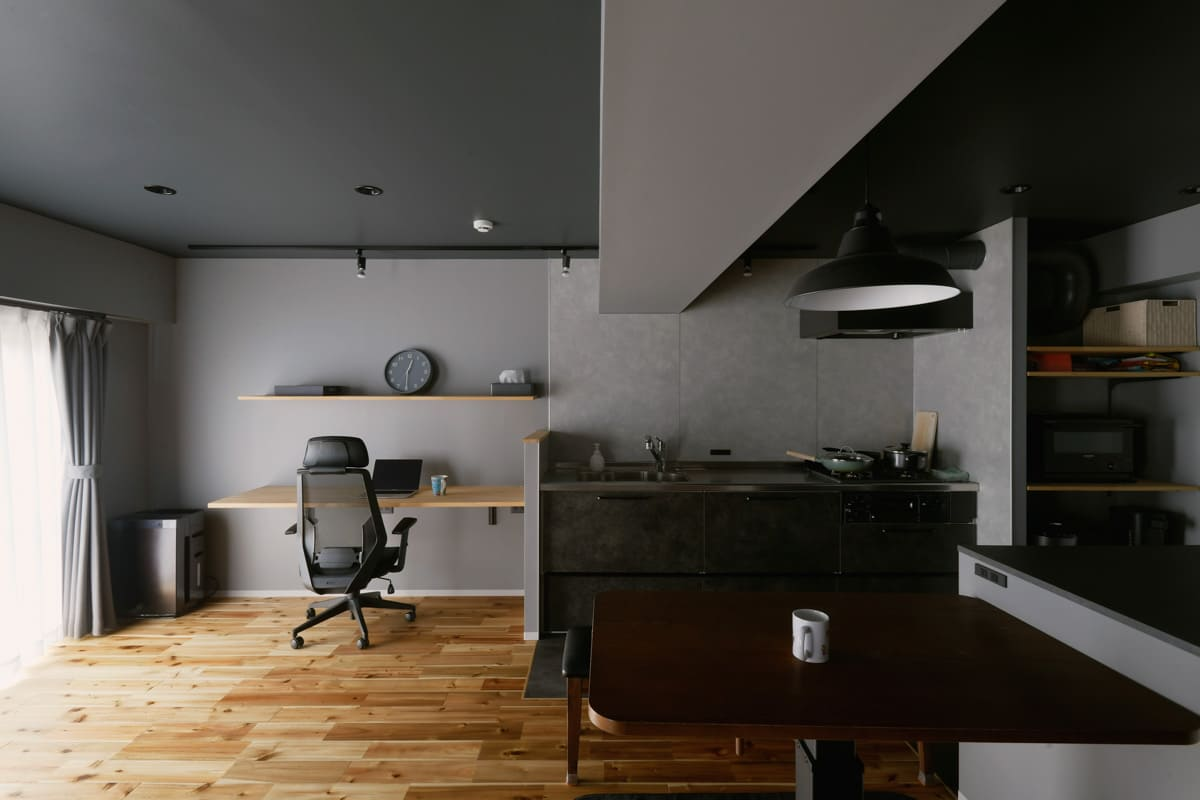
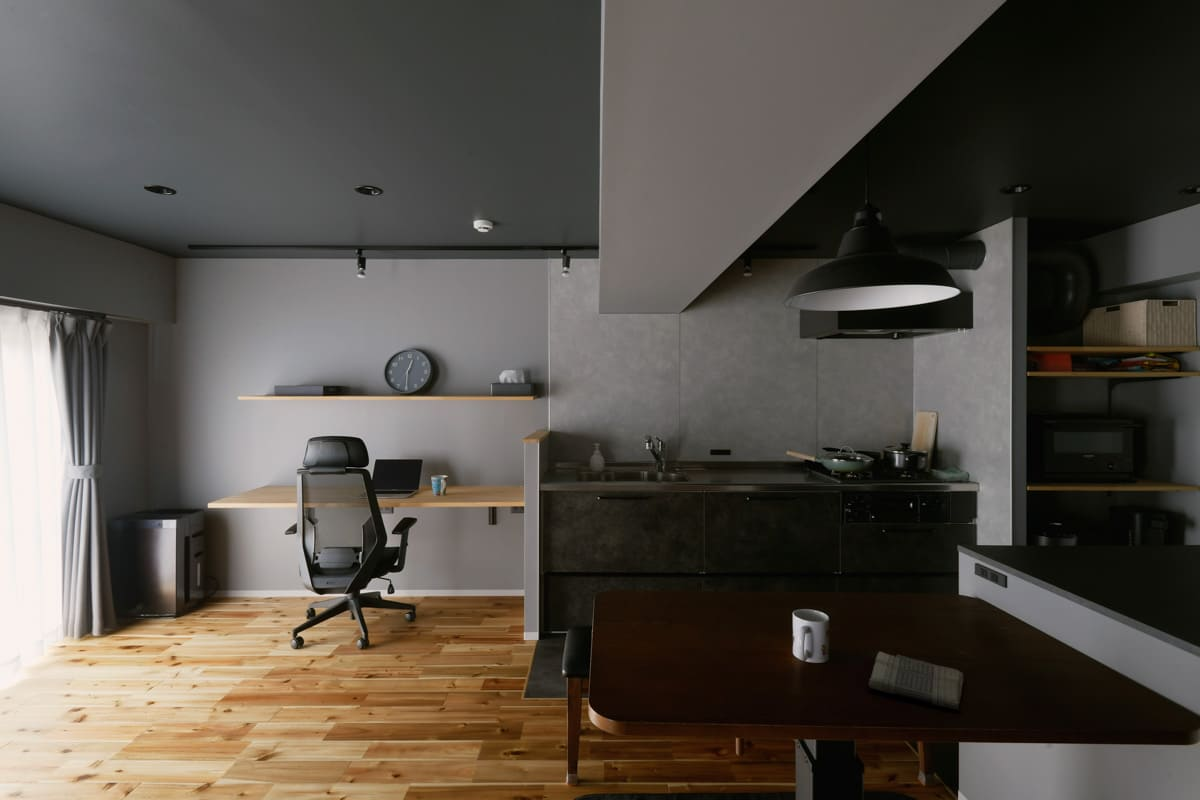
+ dish towel (916, 676)
